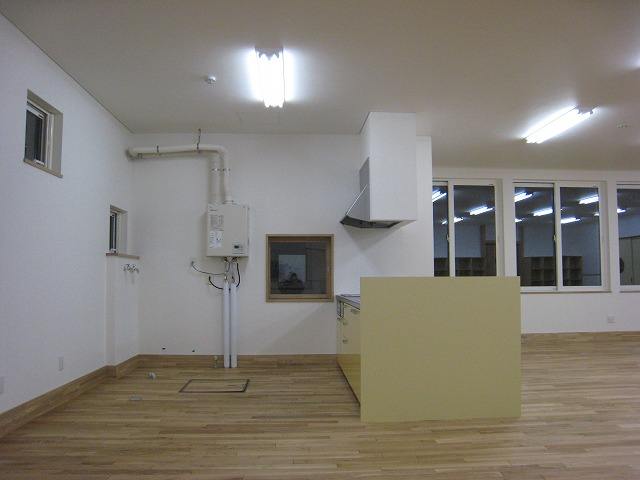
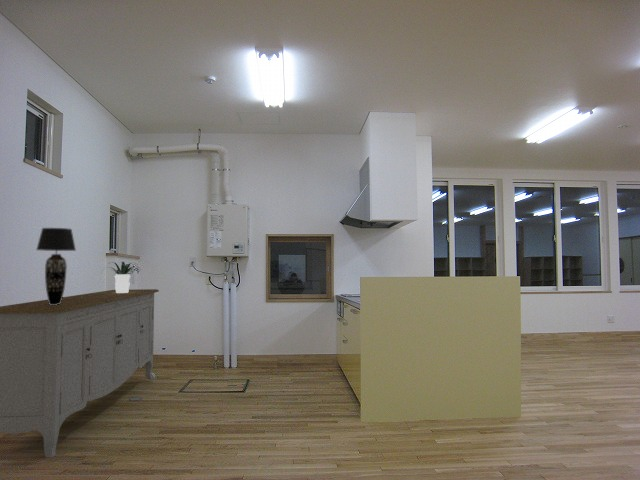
+ table lamp (56, 266)
+ sideboard (91, 352)
+ potted plant (122, 276)
